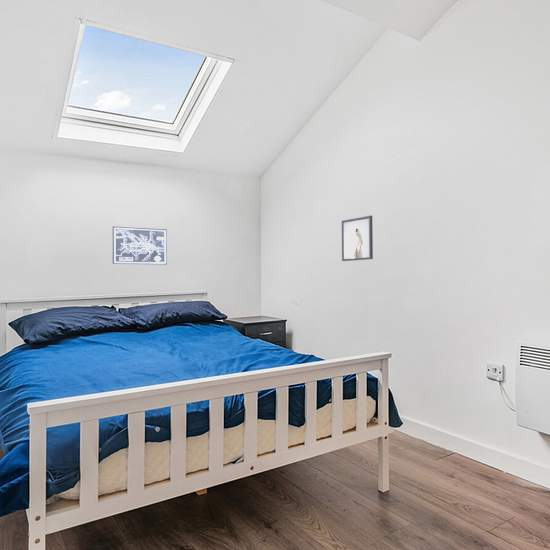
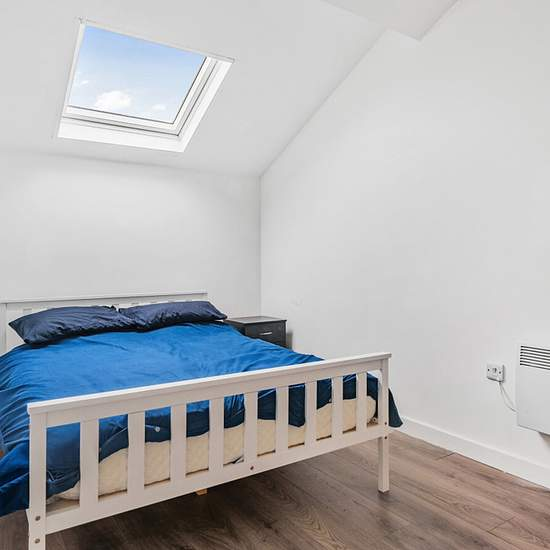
- wall art (140, 246)
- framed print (356, 239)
